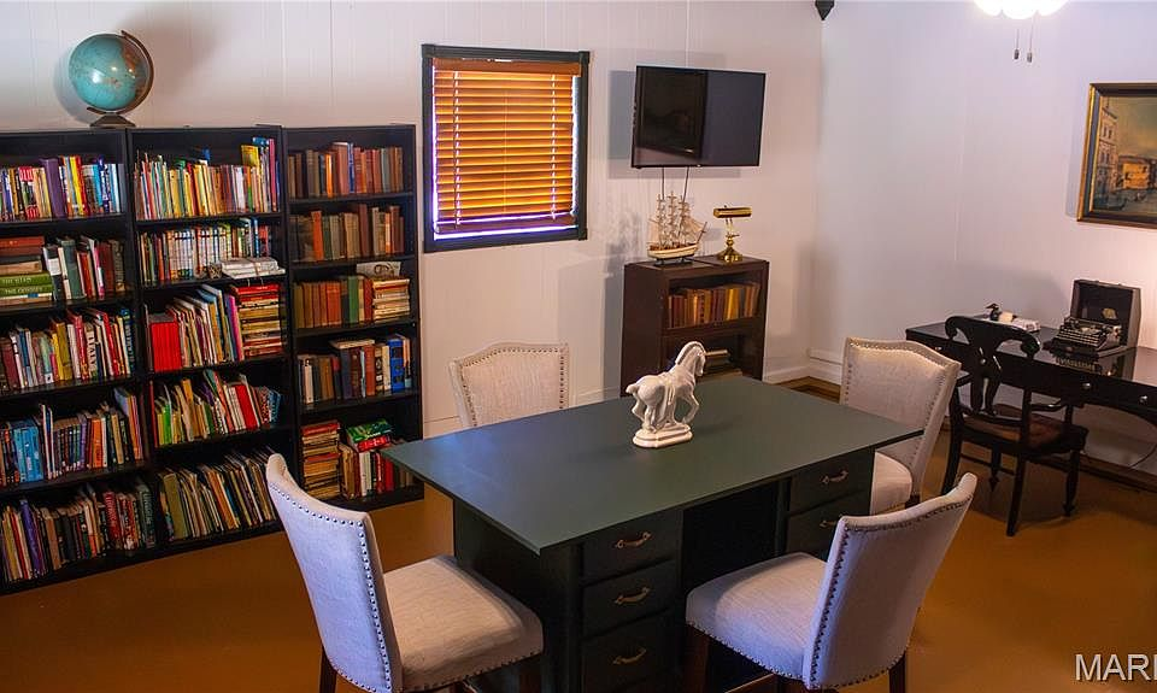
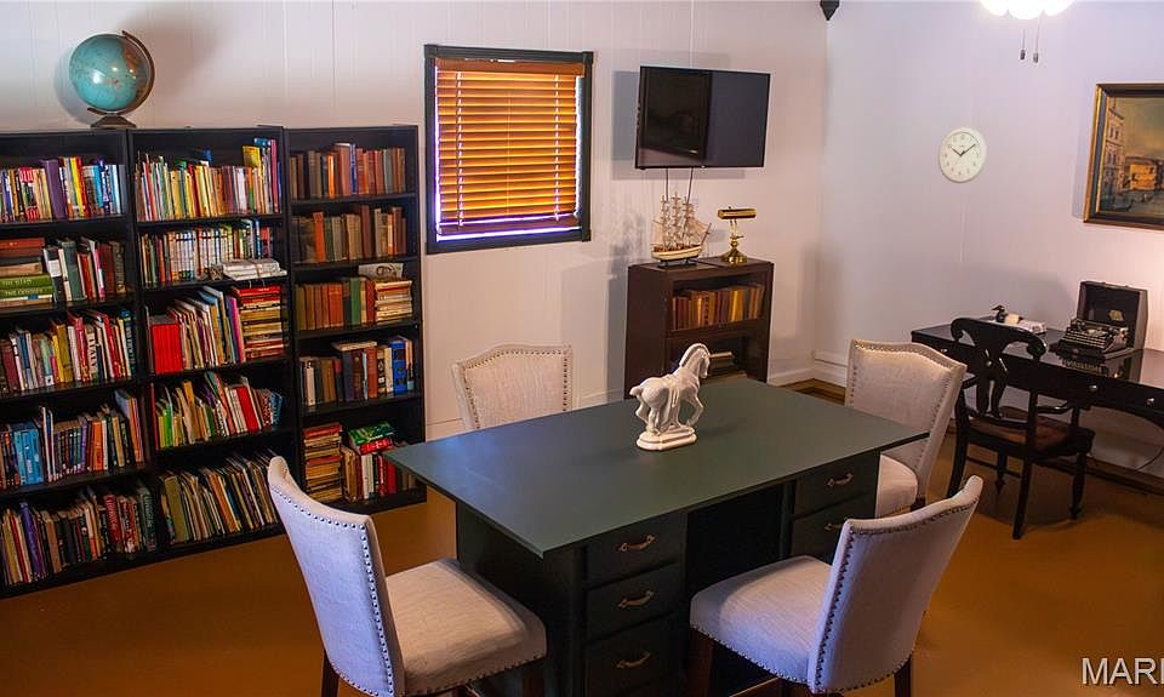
+ wall clock (960, 155)
